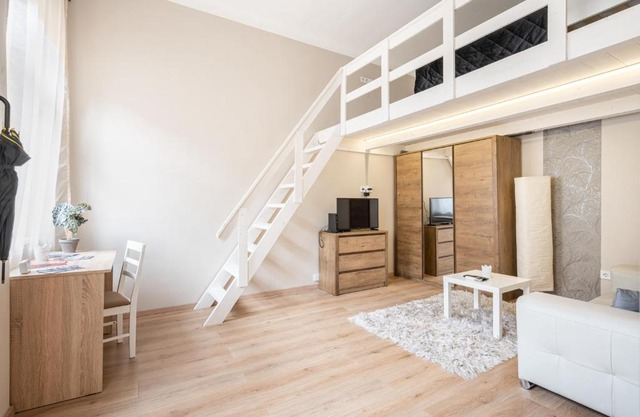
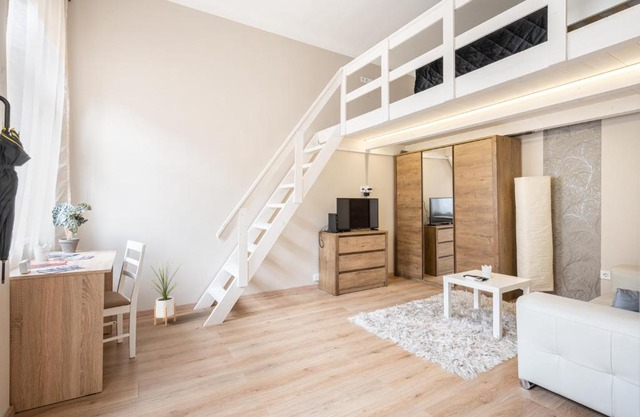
+ house plant (165, 291)
